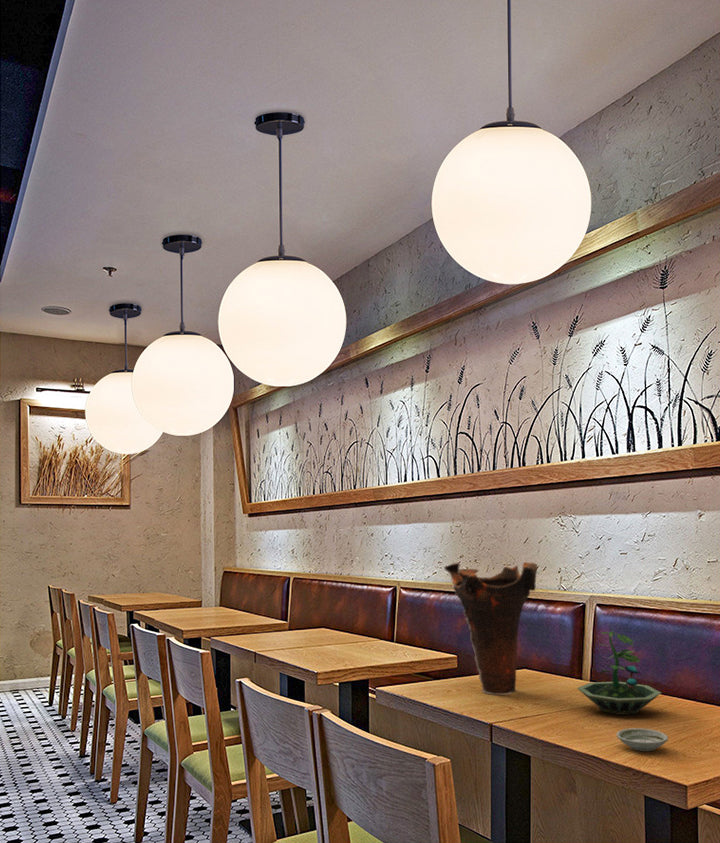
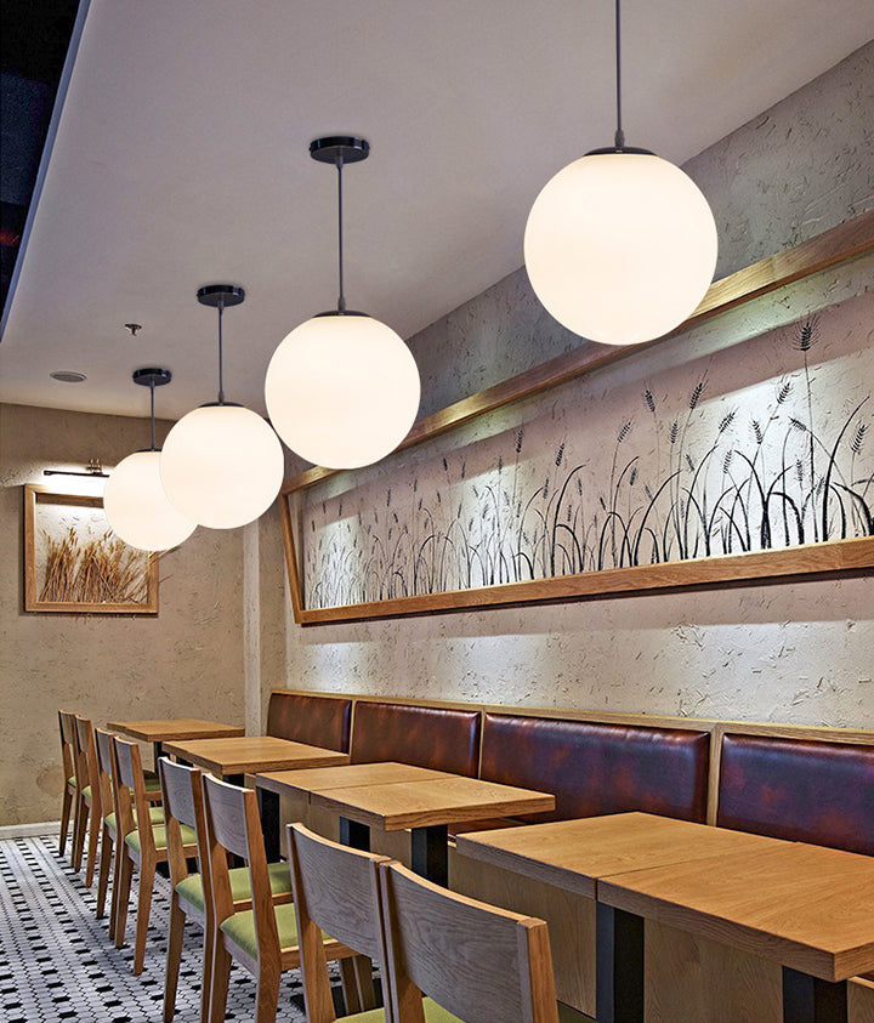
- vase (491, 625)
- terrarium (614, 648)
- saucer (642, 741)
